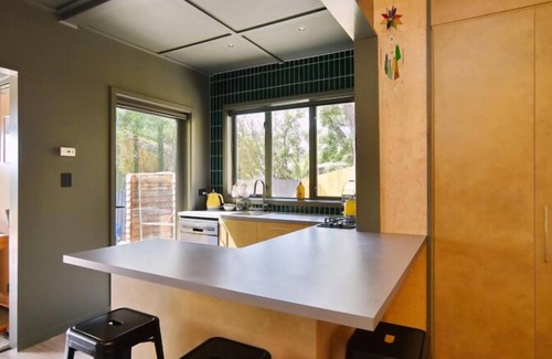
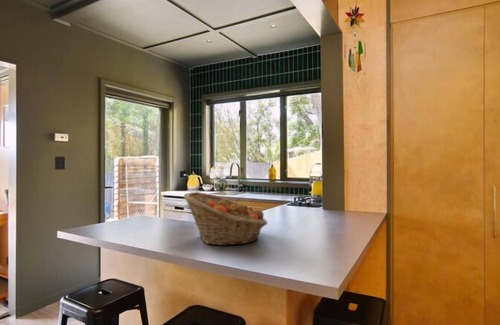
+ fruit basket (225, 214)
